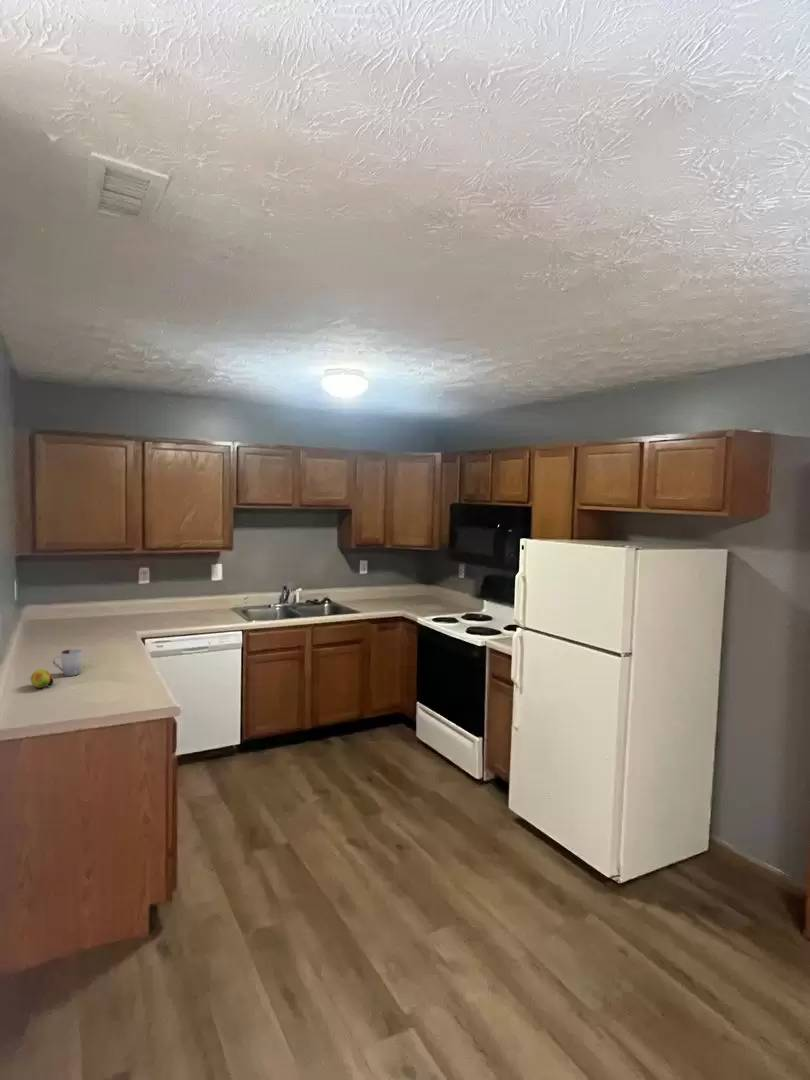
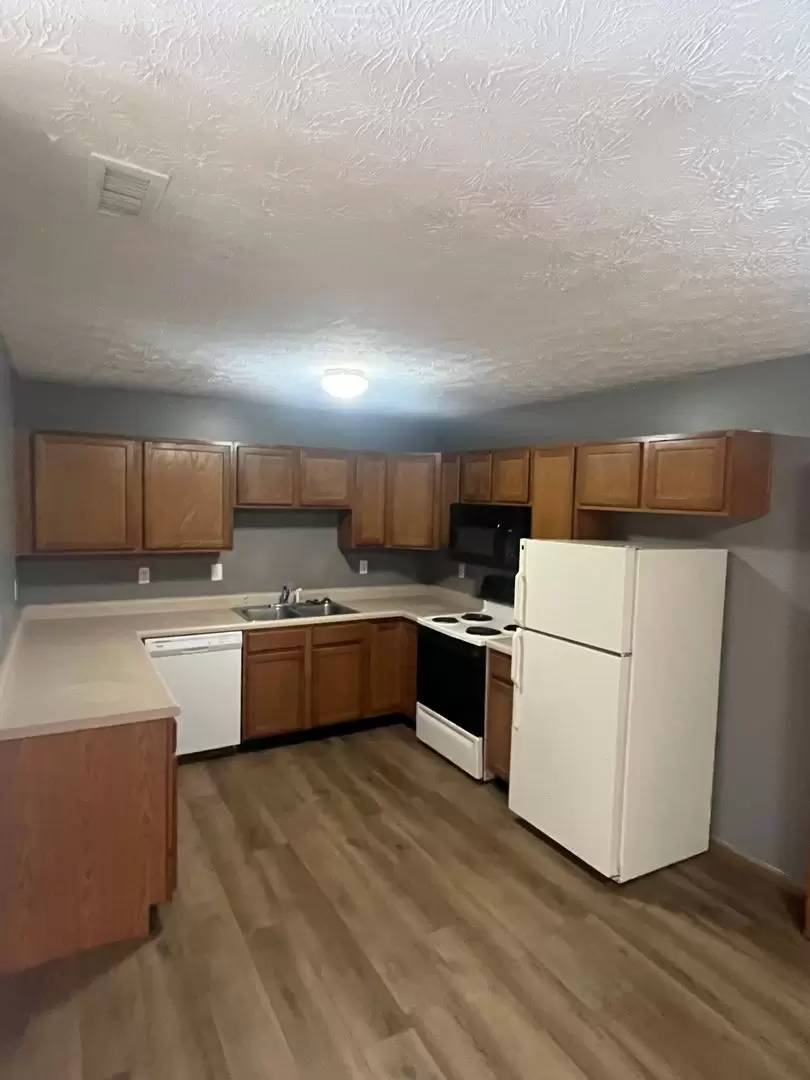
- fruit (41, 678)
- cup (67, 662)
